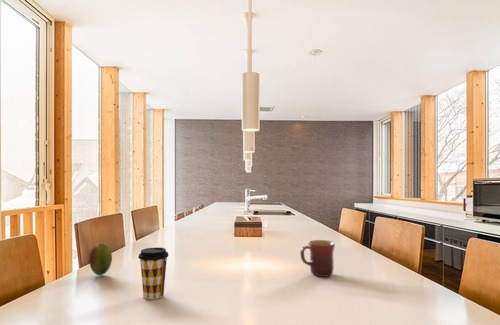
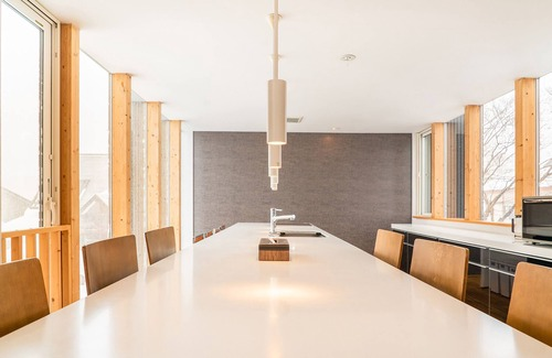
- fruit (100, 259)
- coffee cup (153, 272)
- mug (317, 258)
